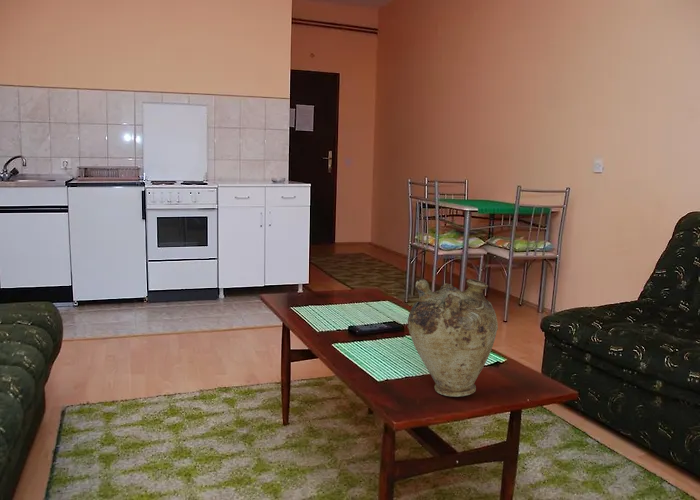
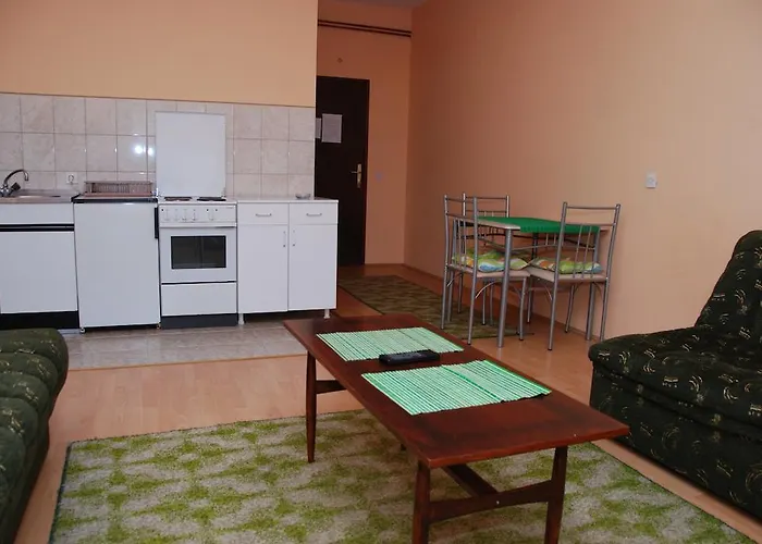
- vase (451, 335)
